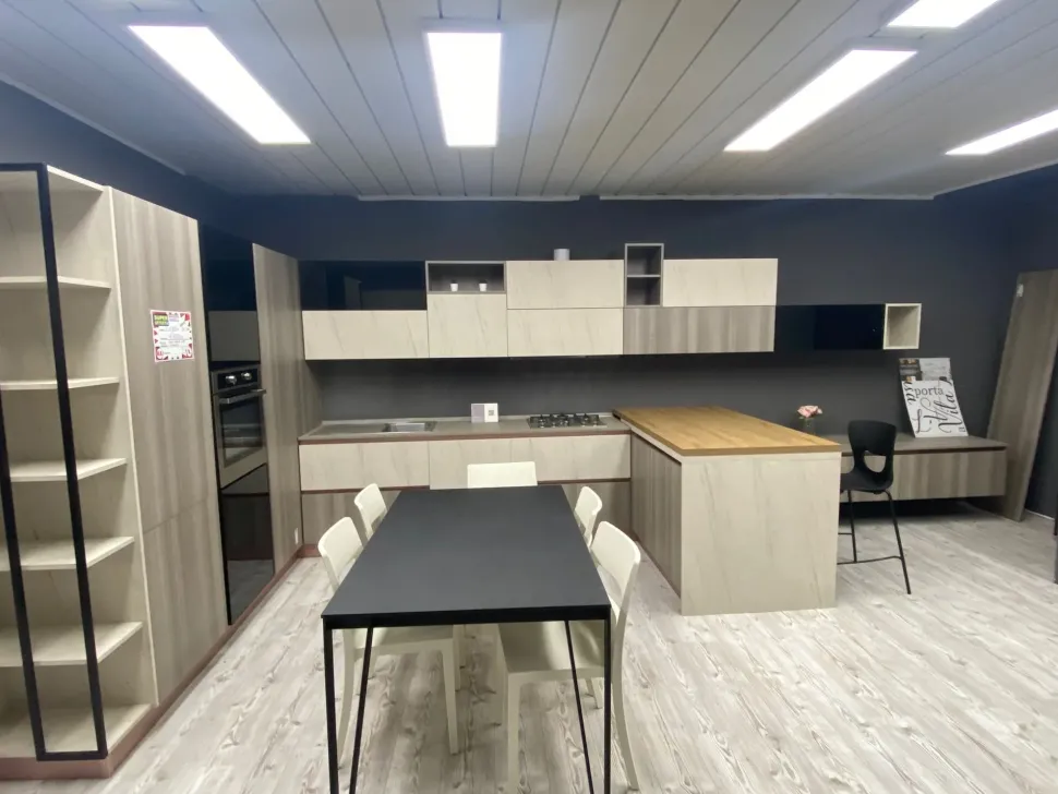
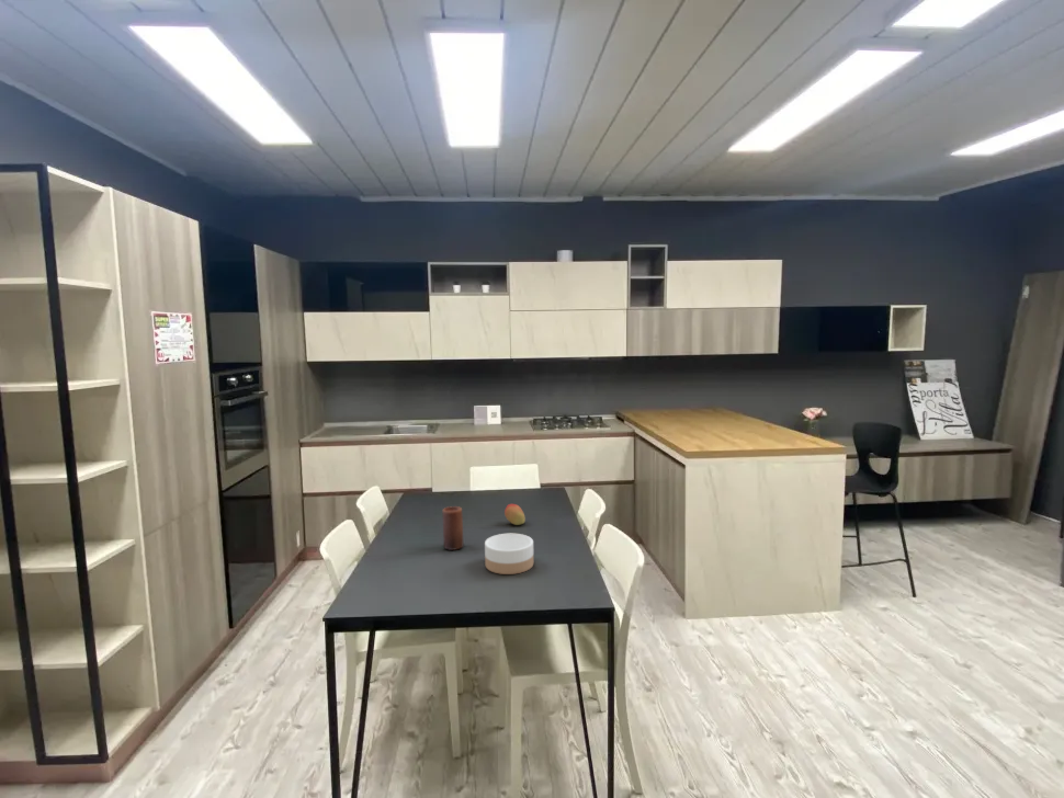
+ bowl (509, 552)
+ candle (452, 527)
+ fruit (514, 513)
